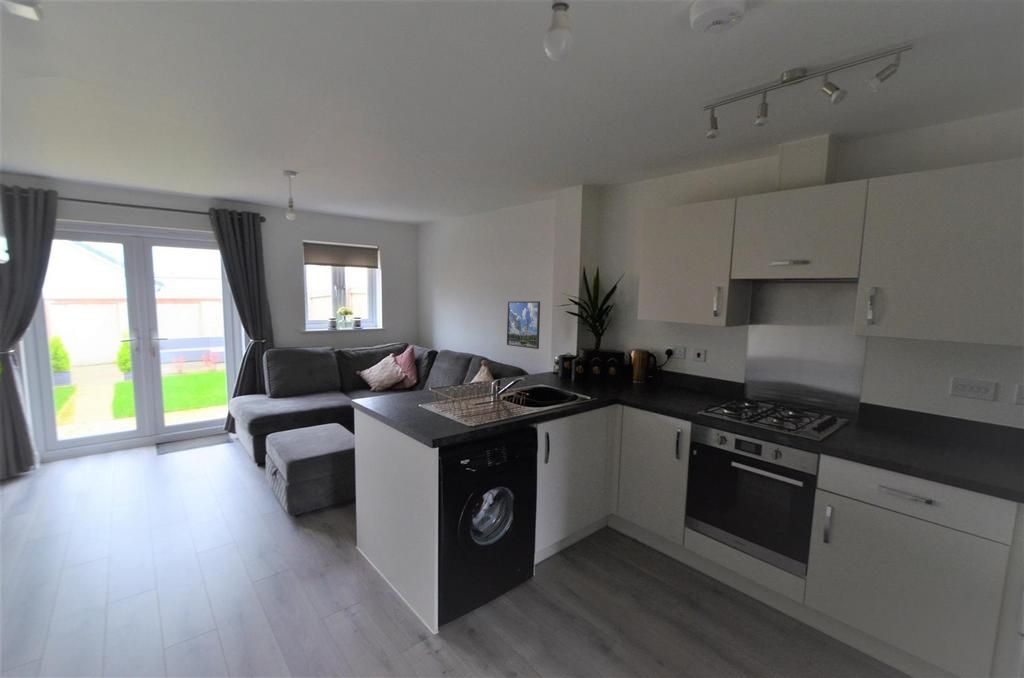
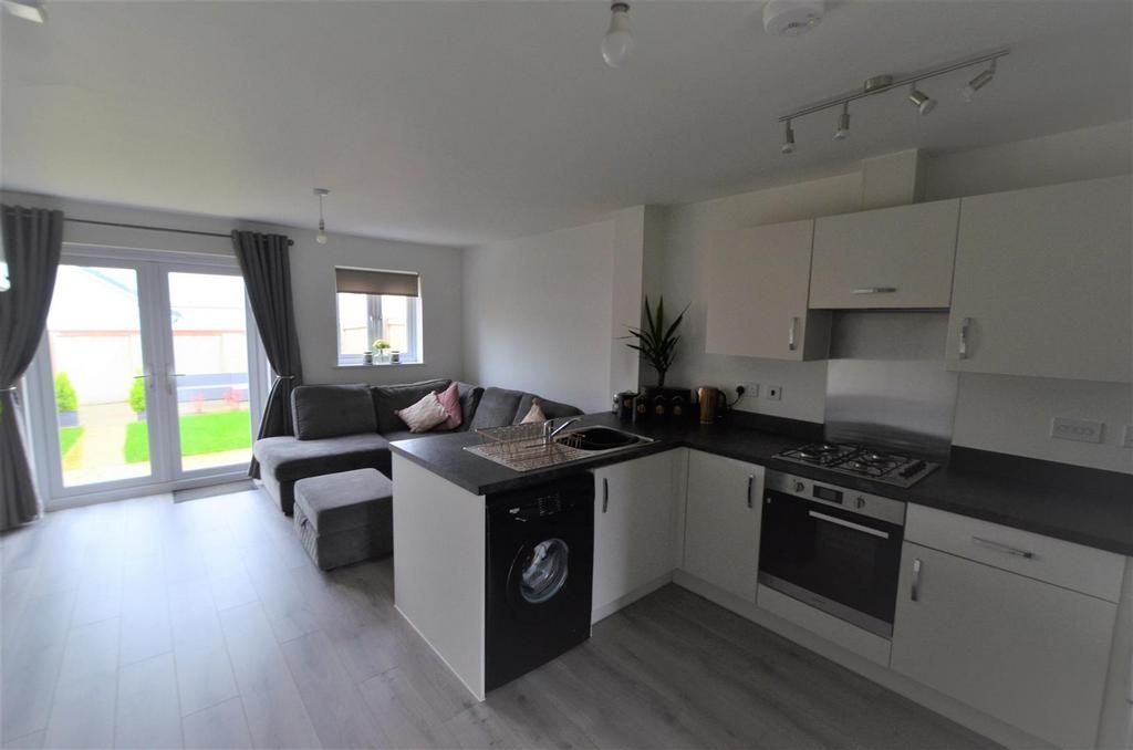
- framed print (522, 324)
